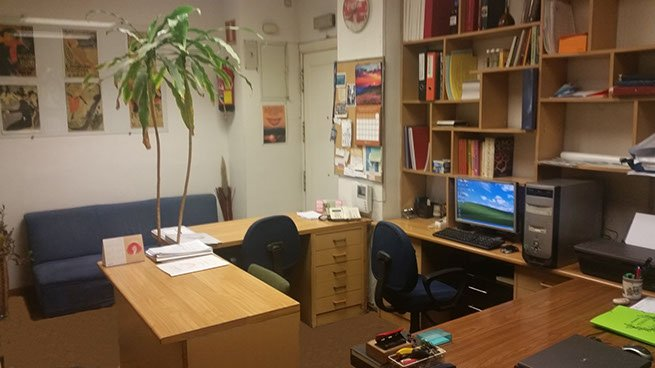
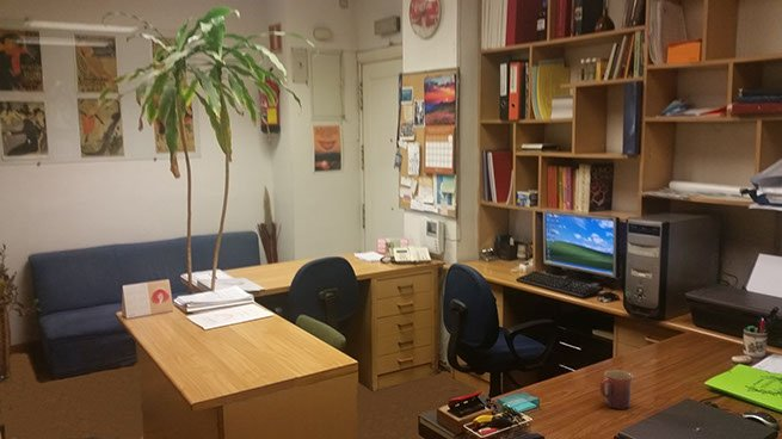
+ mug (614, 390)
